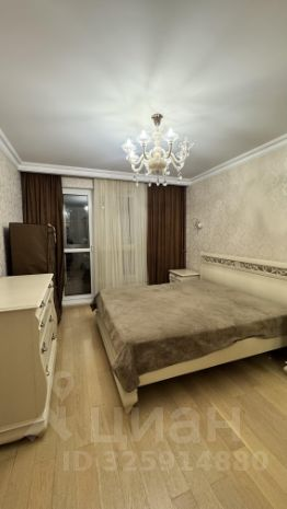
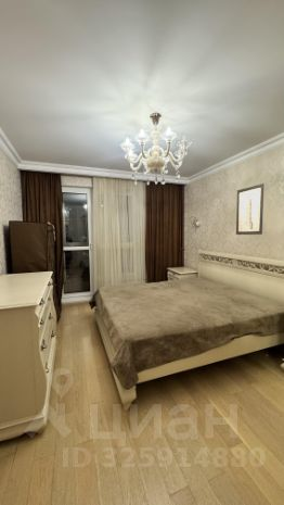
+ wall art (248, 211)
